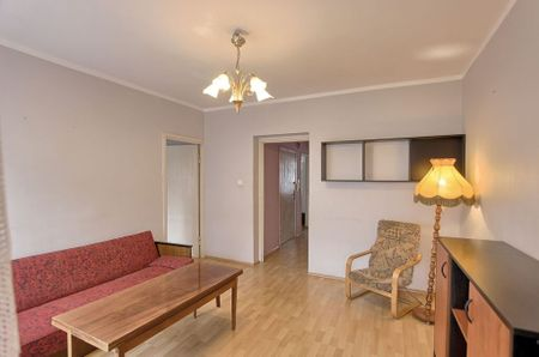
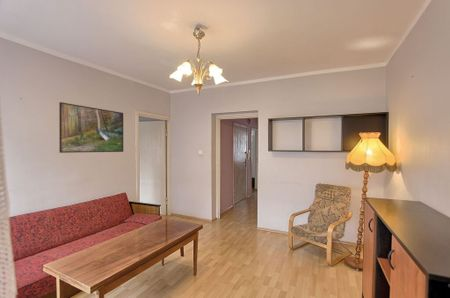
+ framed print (95, 130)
